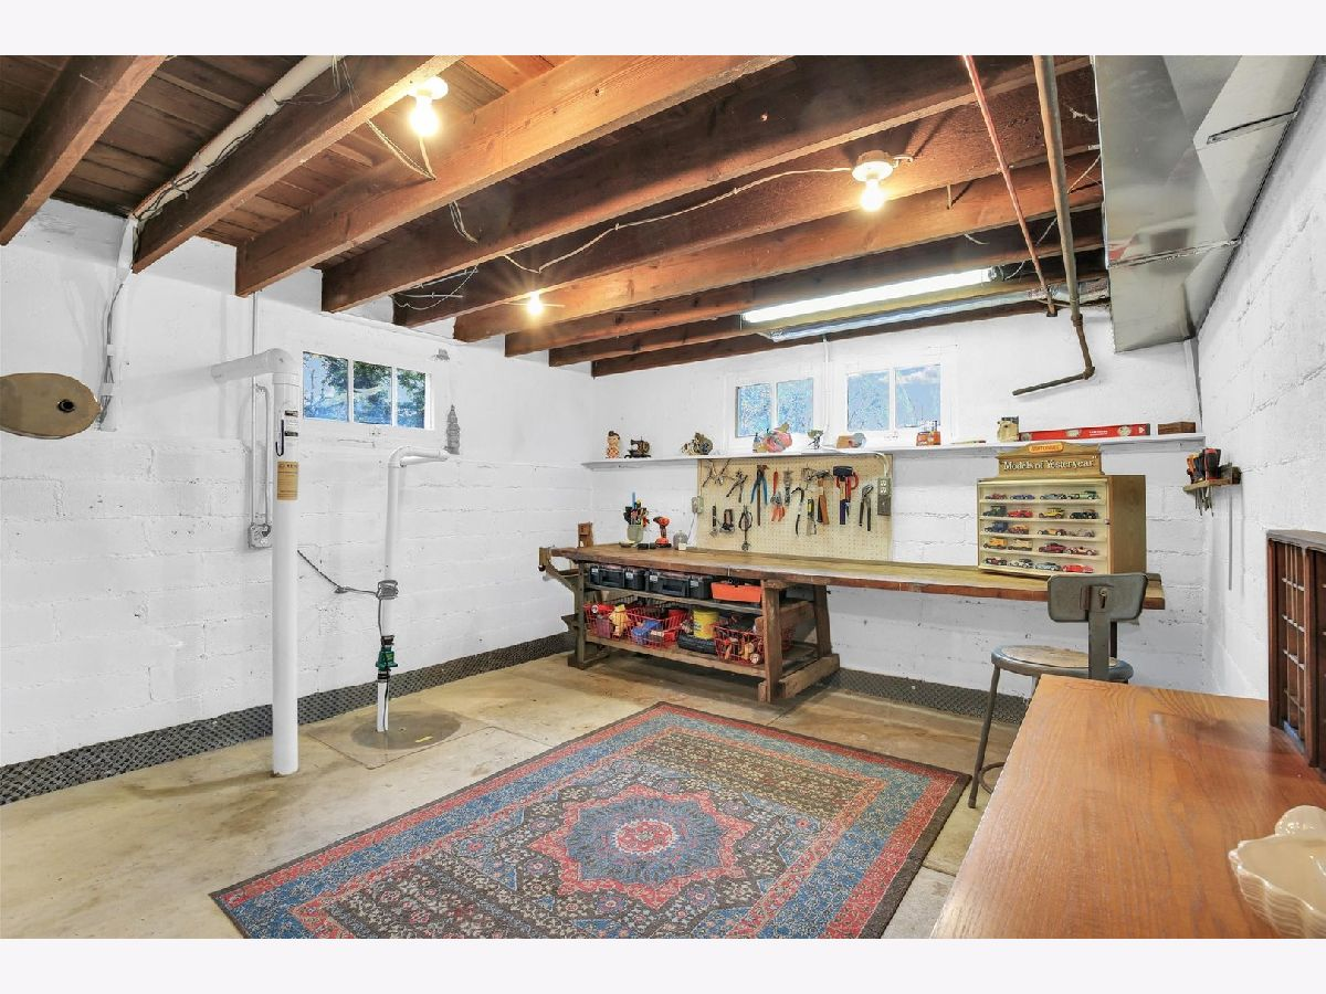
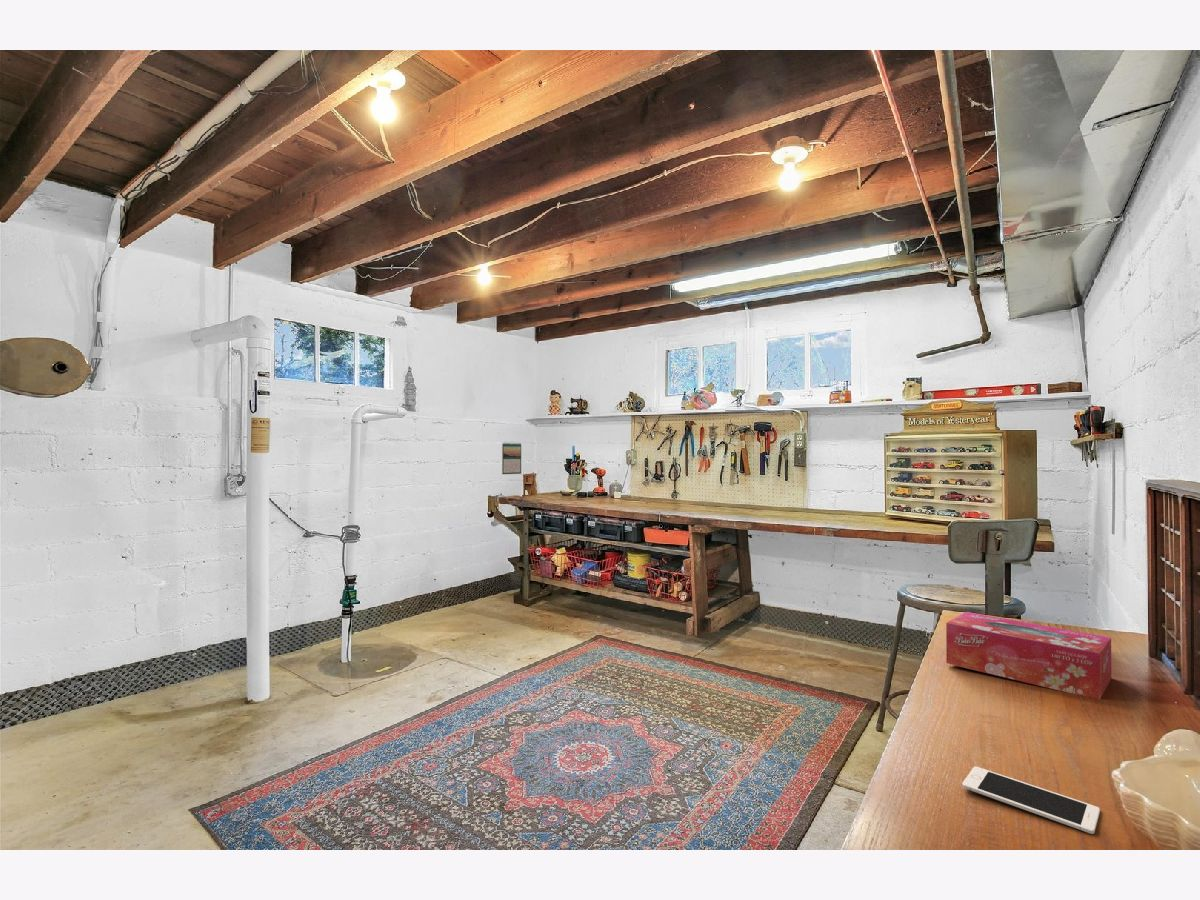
+ cell phone (1028, 797)
+ tissue box (1025, 651)
+ calendar (511, 458)
